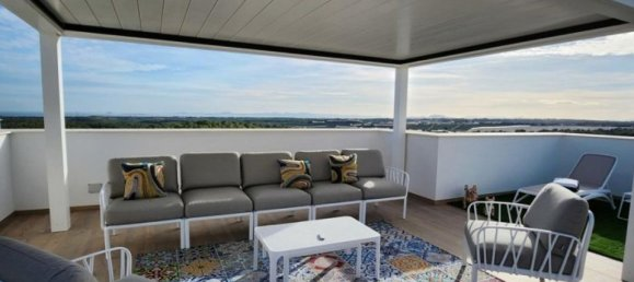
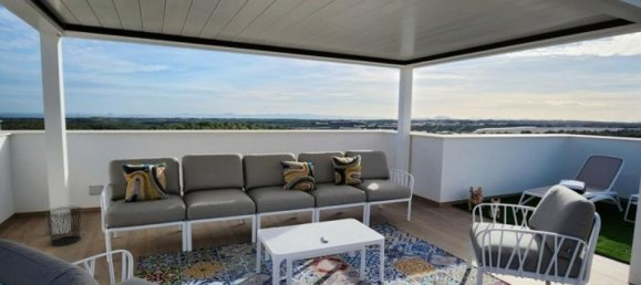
+ waste bin (64, 225)
